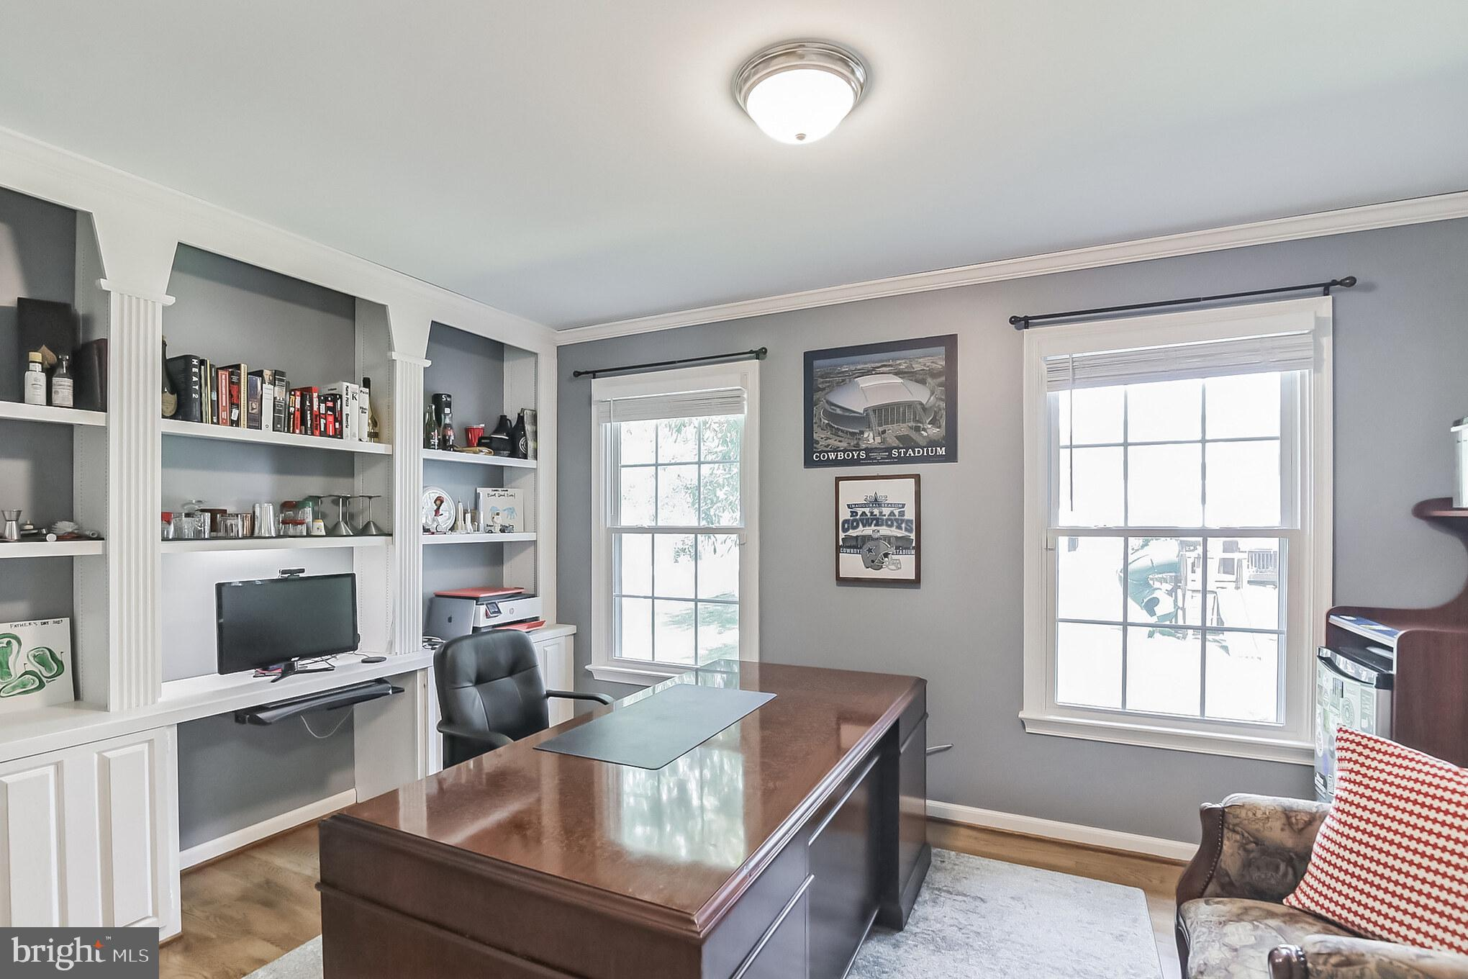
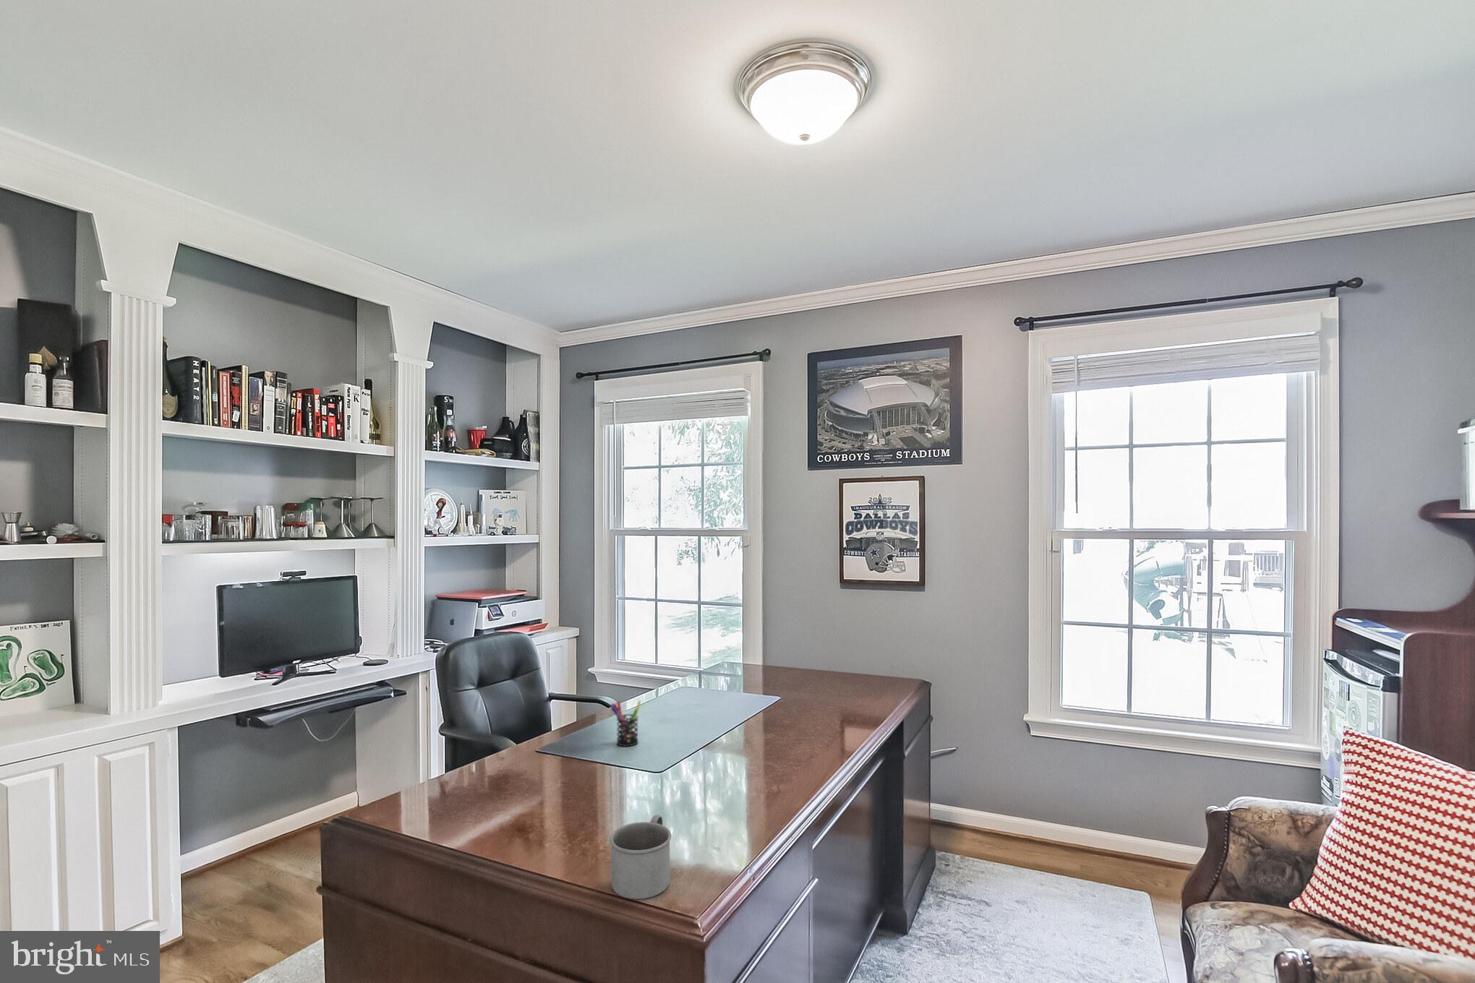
+ pen holder (628, 722)
+ mug (642, 856)
